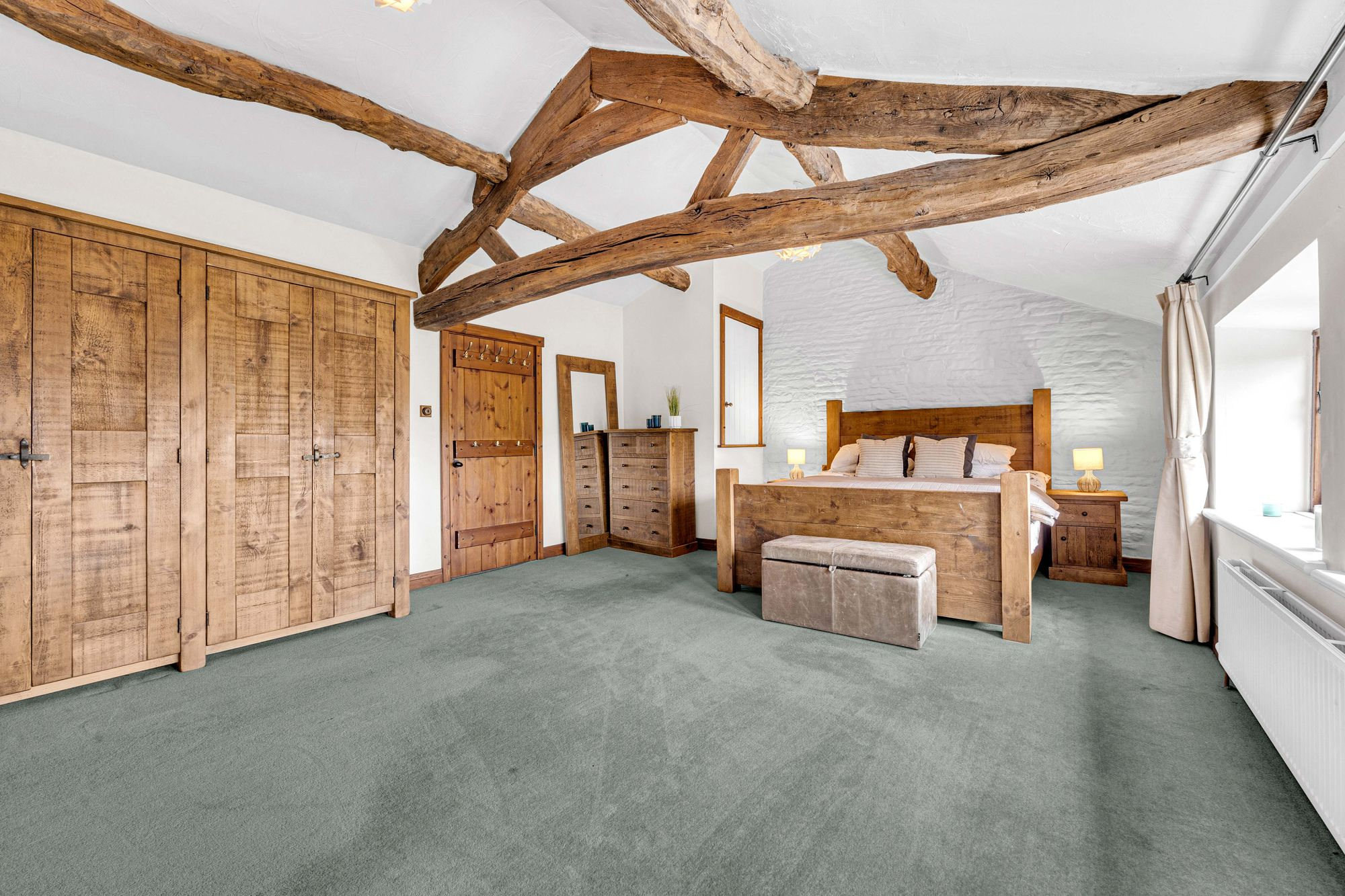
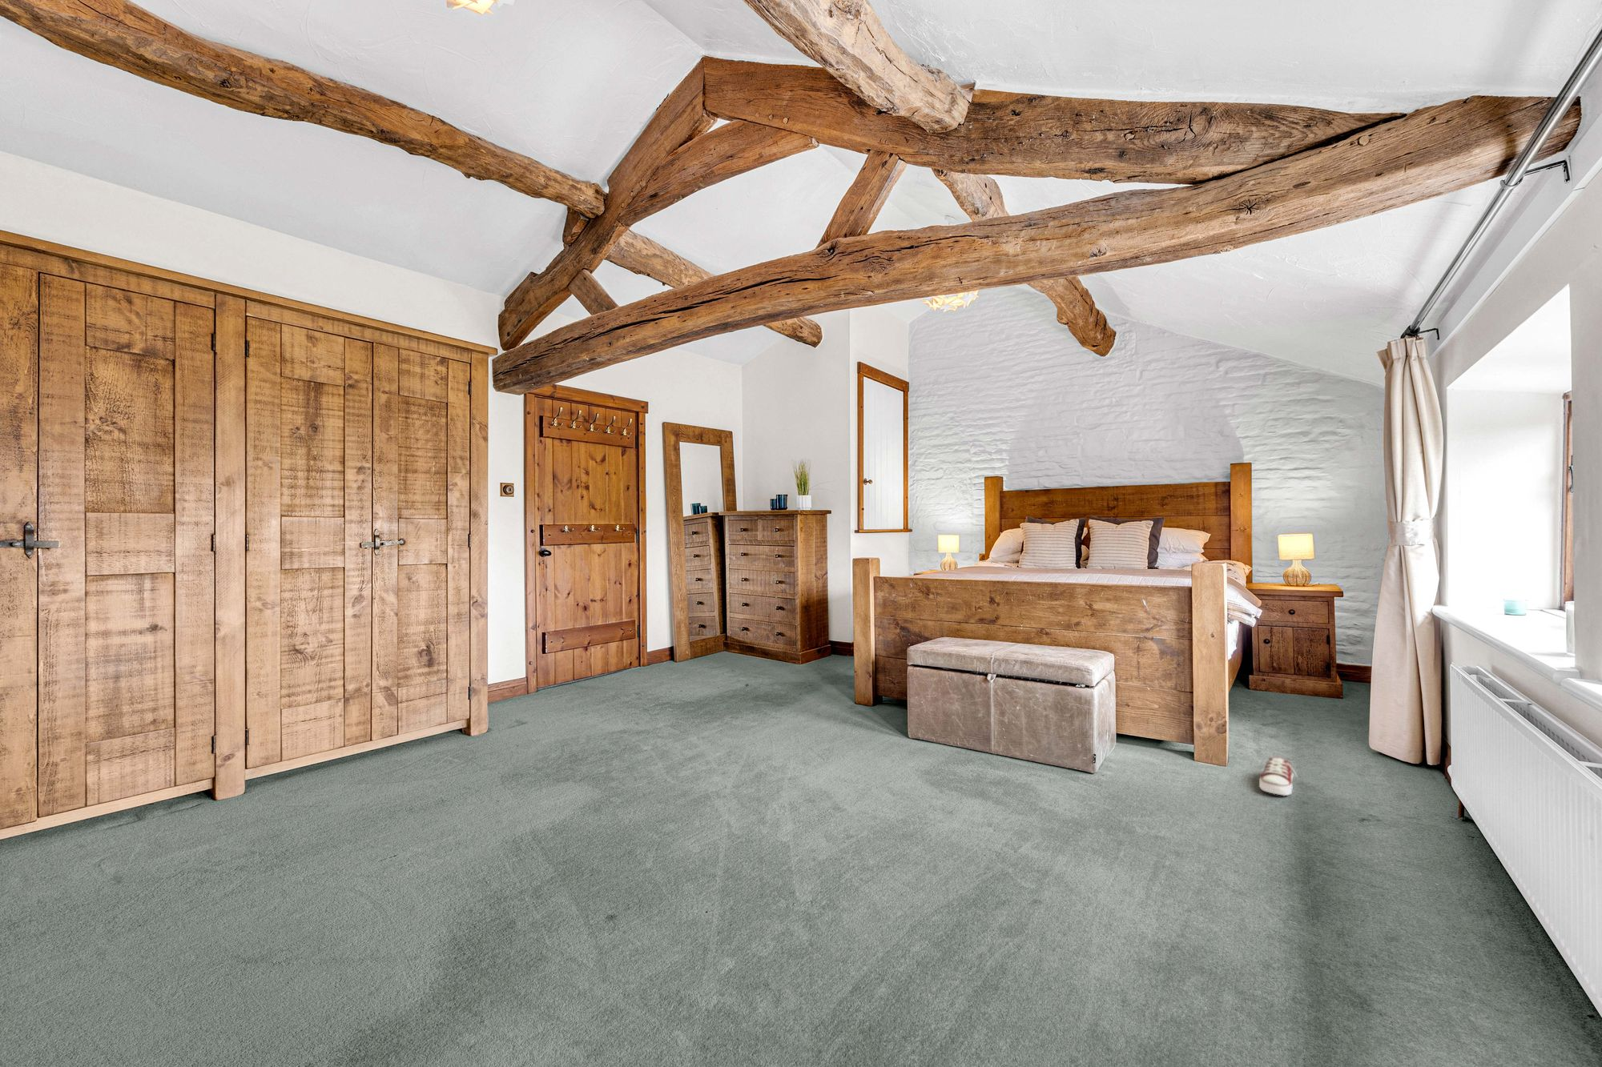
+ shoe (1277, 772)
